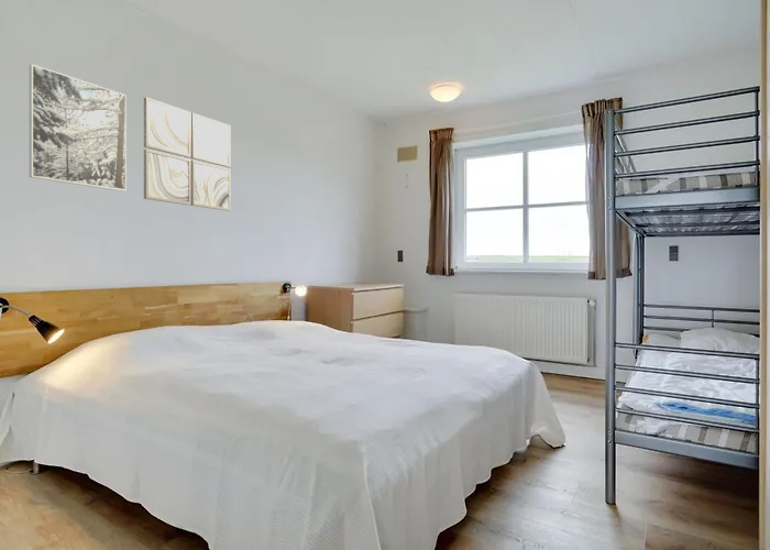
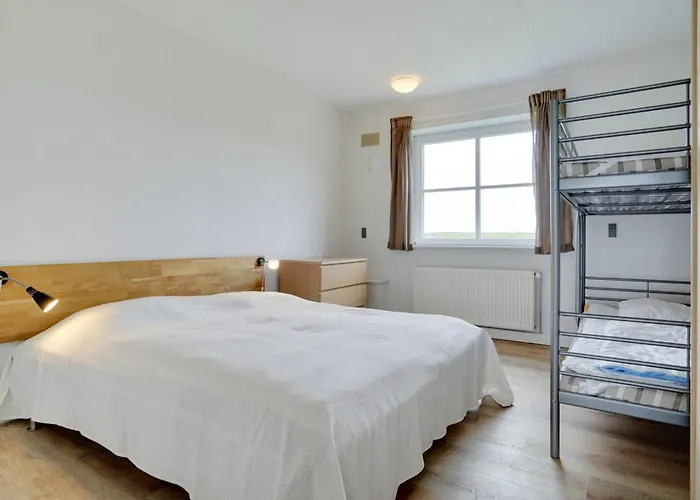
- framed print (81, 132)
- wall art (190, 157)
